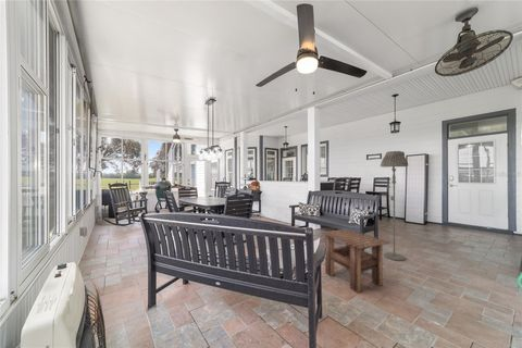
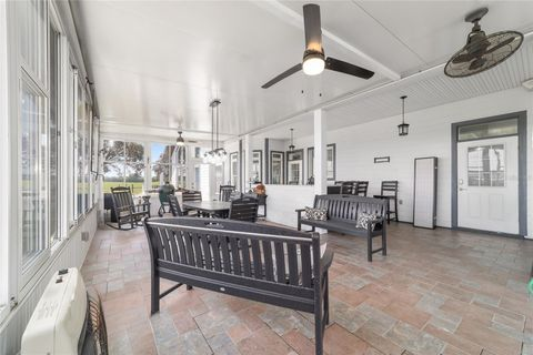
- side table (352, 258)
- floor lamp (394, 203)
